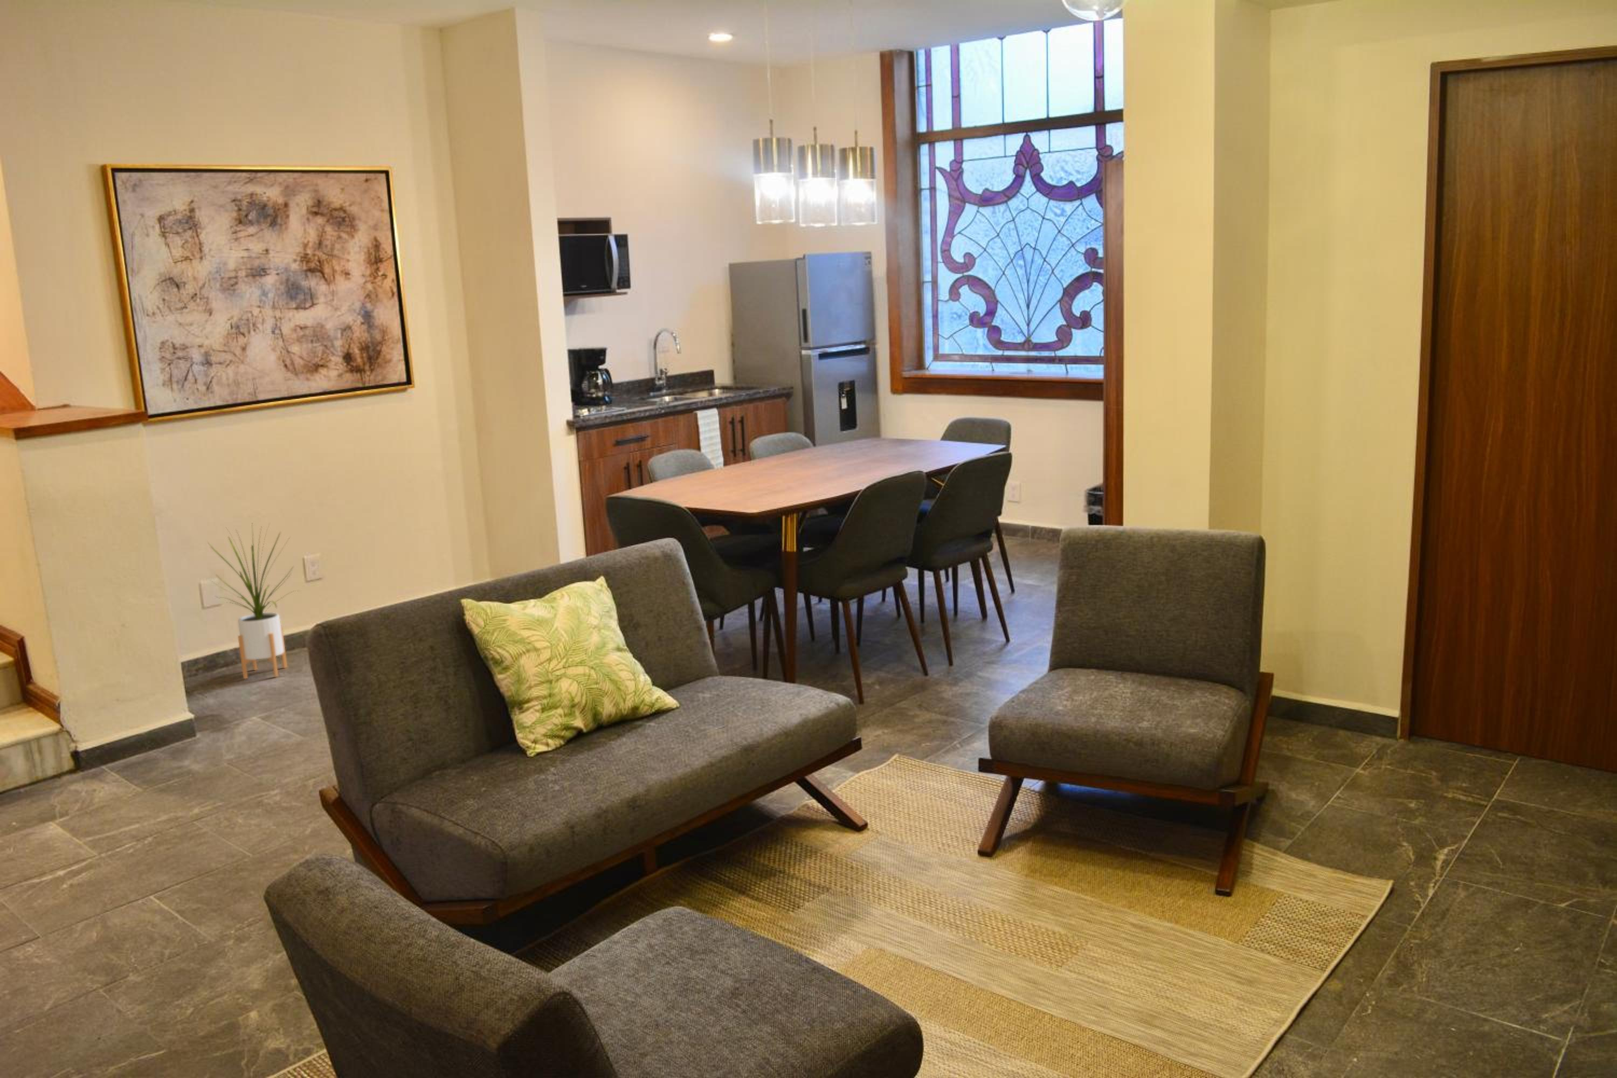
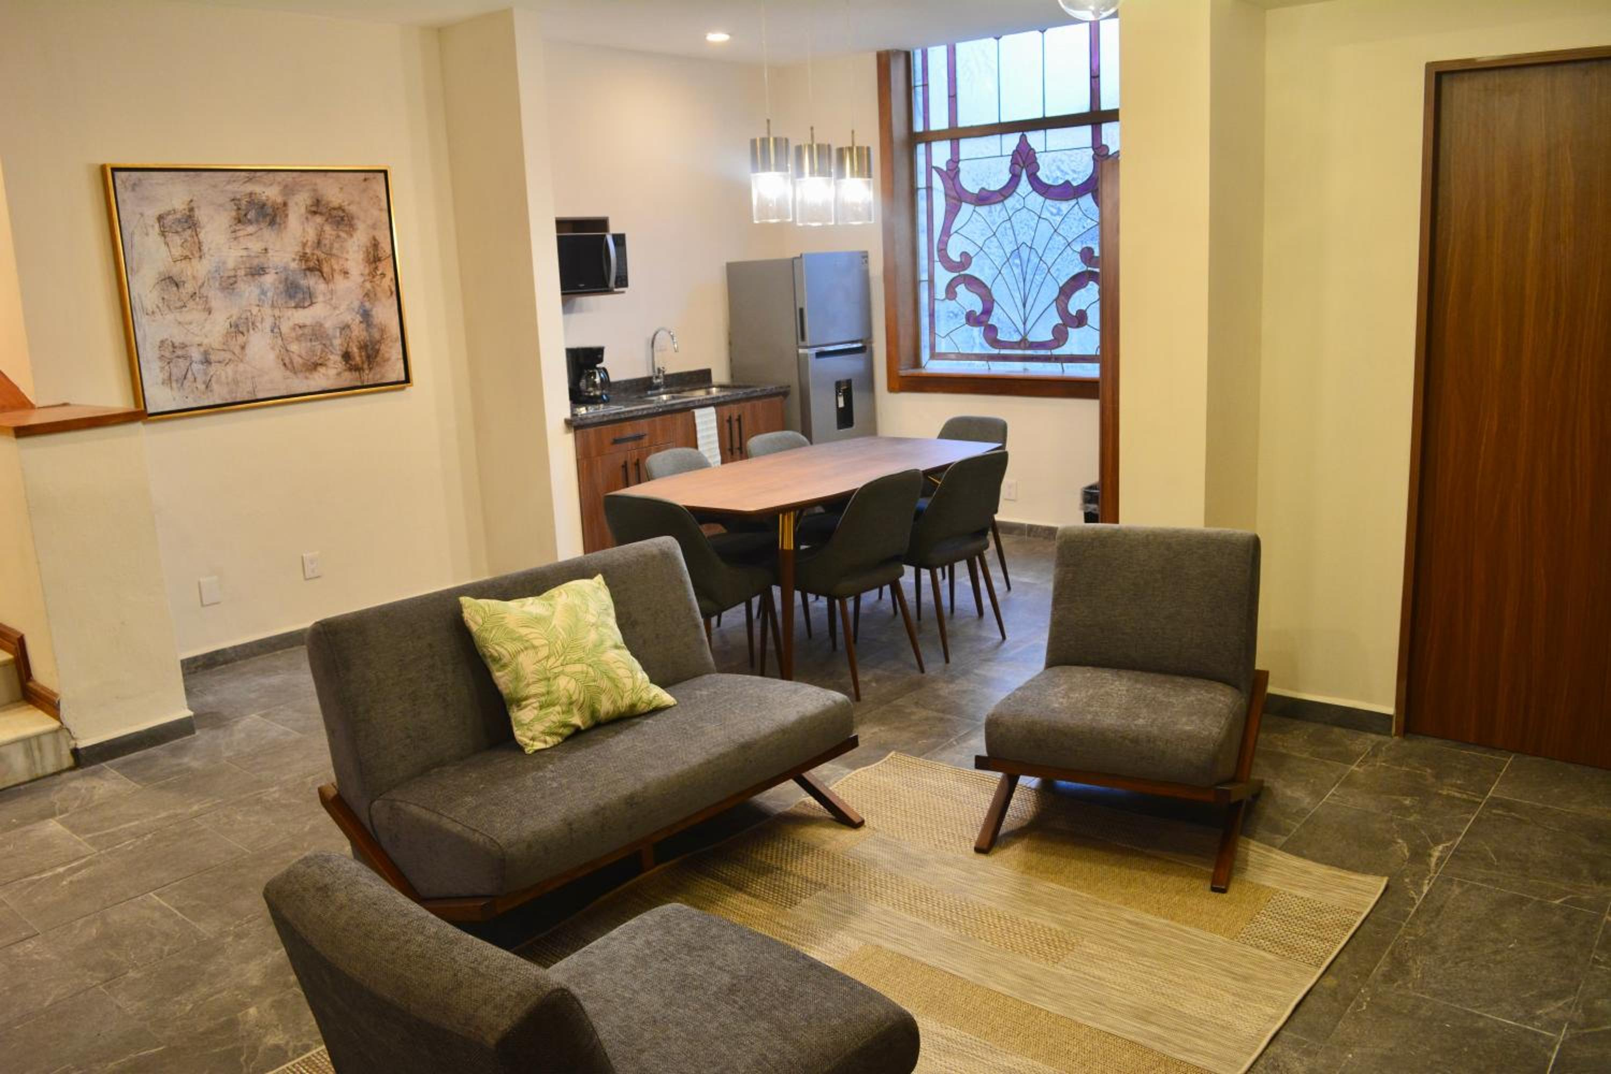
- house plant (256, 599)
